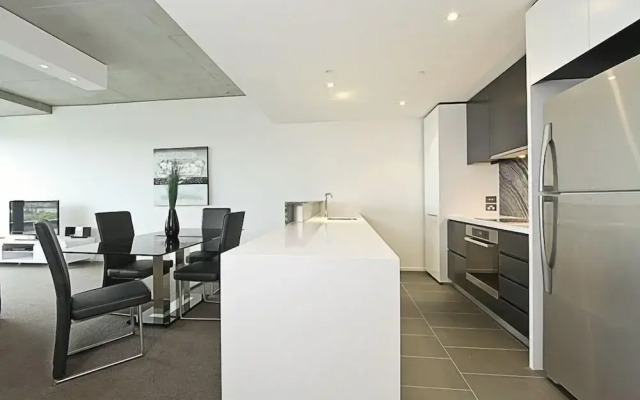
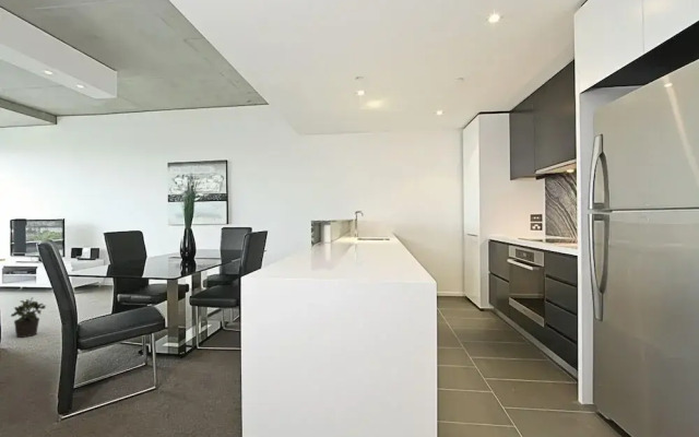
+ potted plant (28, 316)
